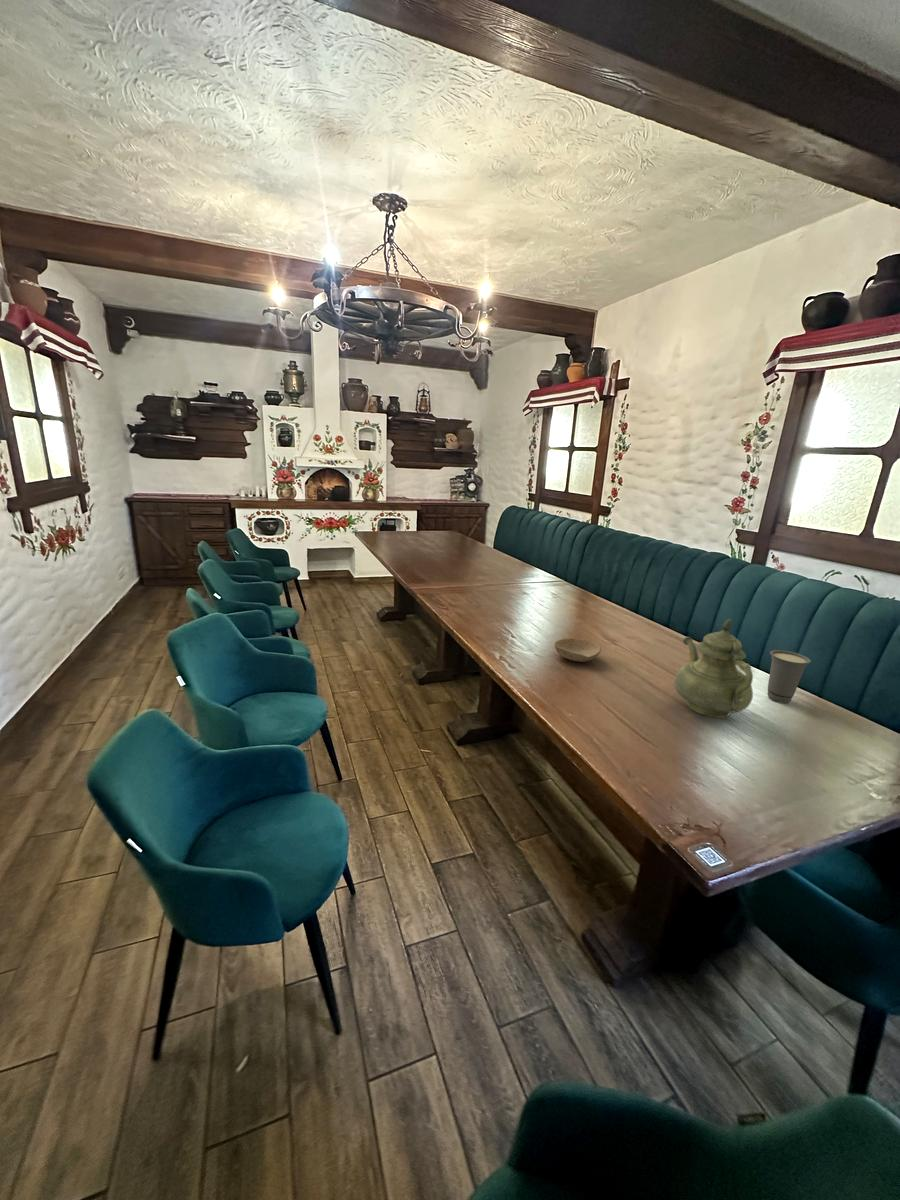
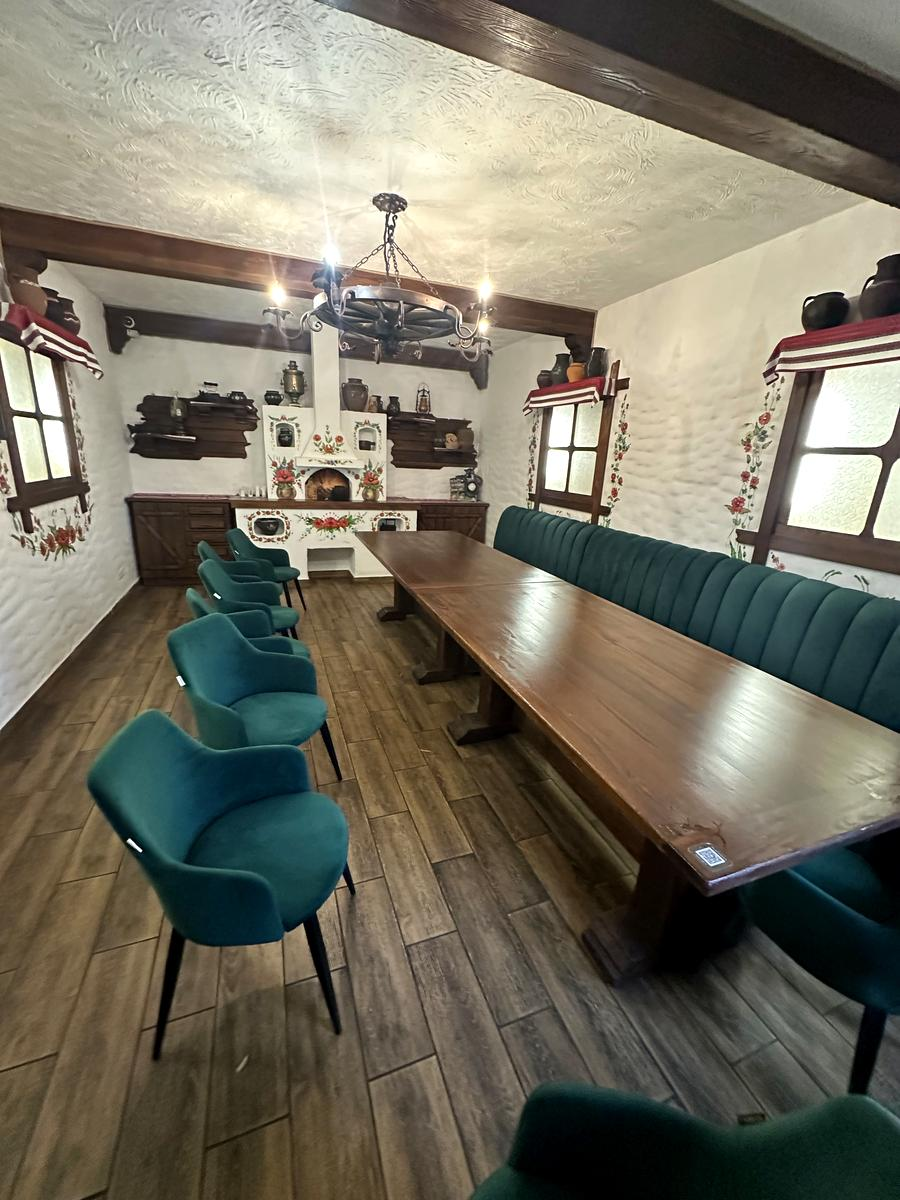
- bowl (577, 651)
- teapot (714, 661)
- cup (784, 678)
